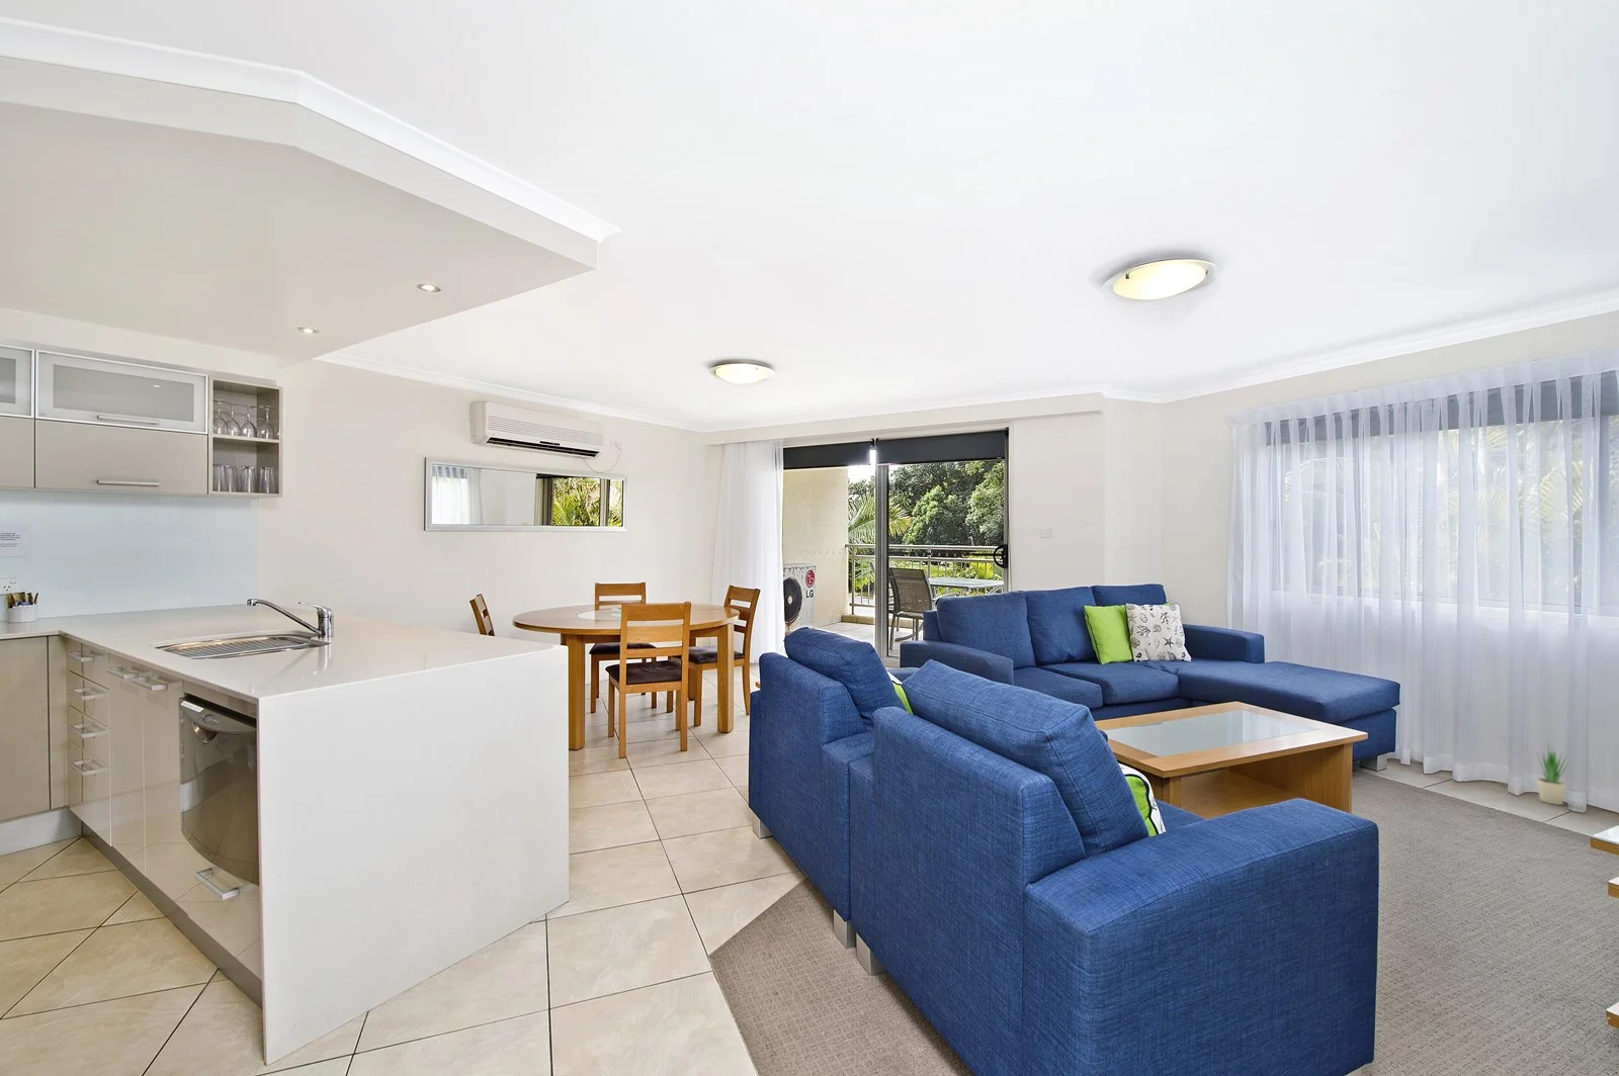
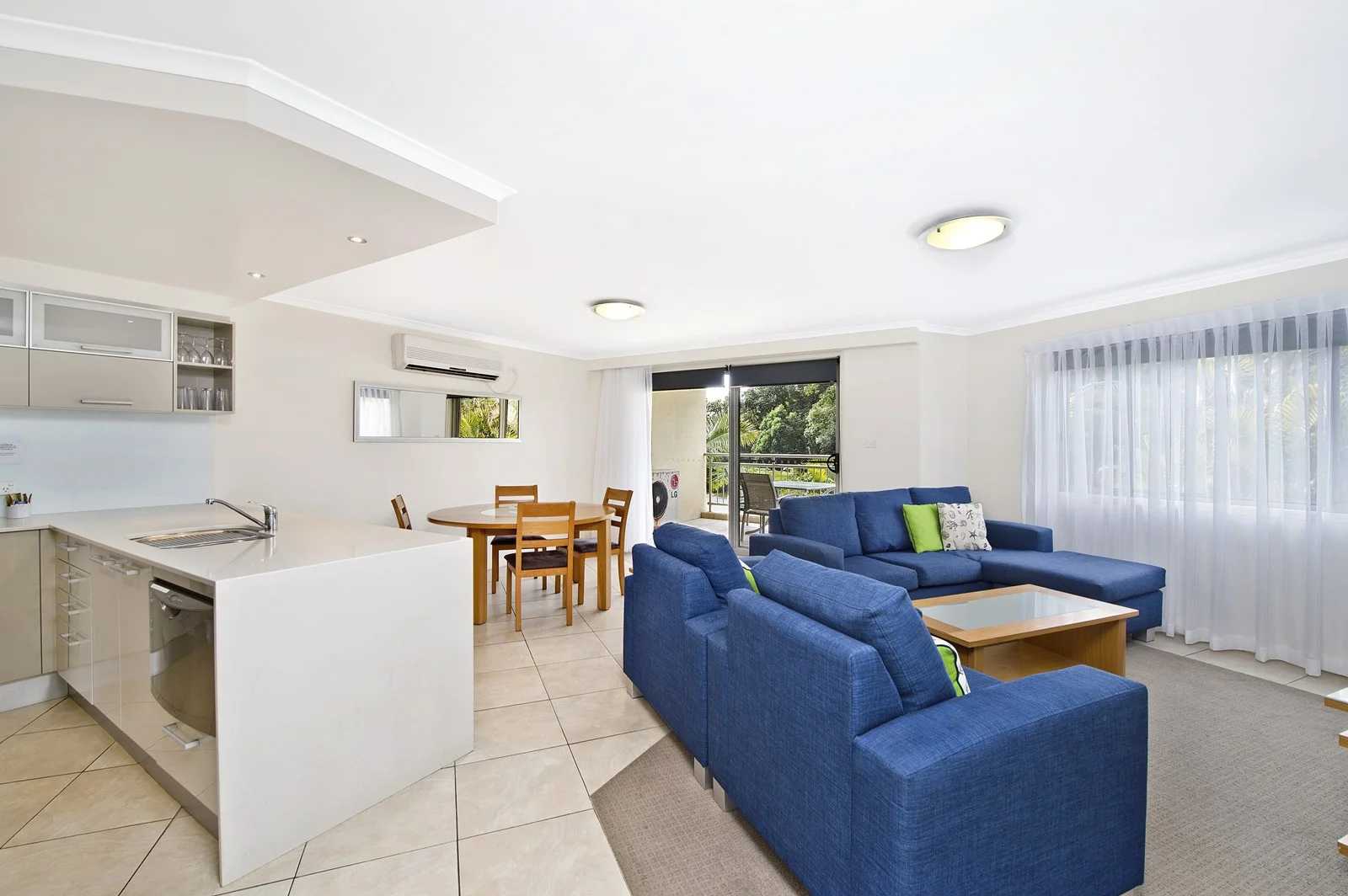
- potted plant (1553, 772)
